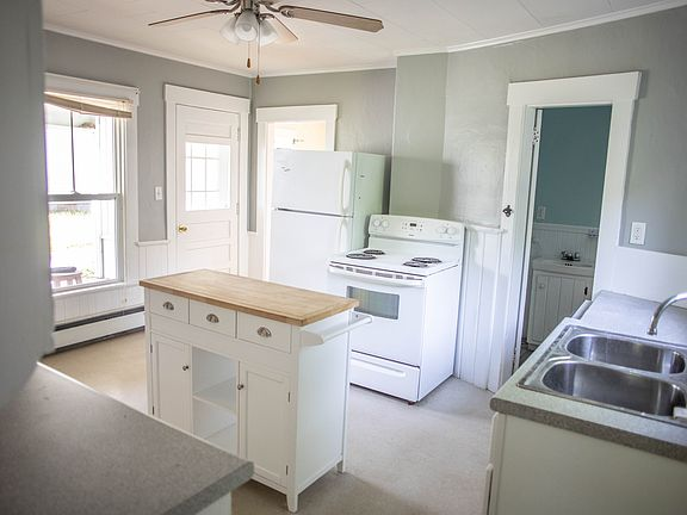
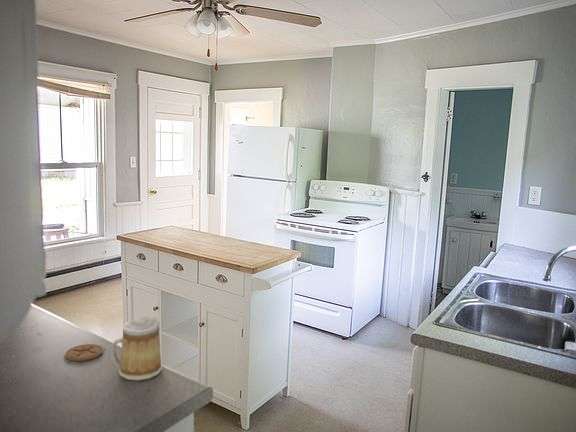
+ mug (137, 345)
+ coaster (84, 352)
